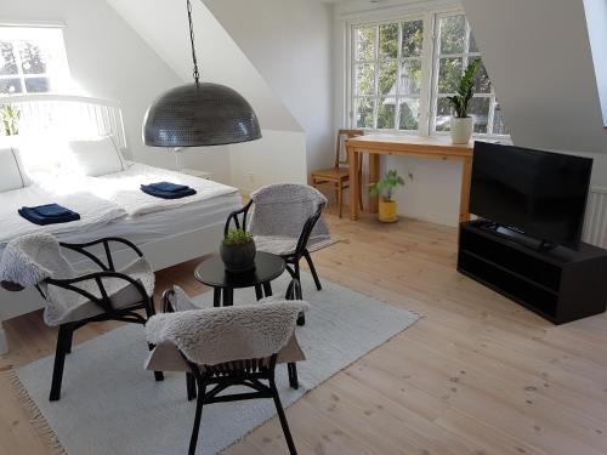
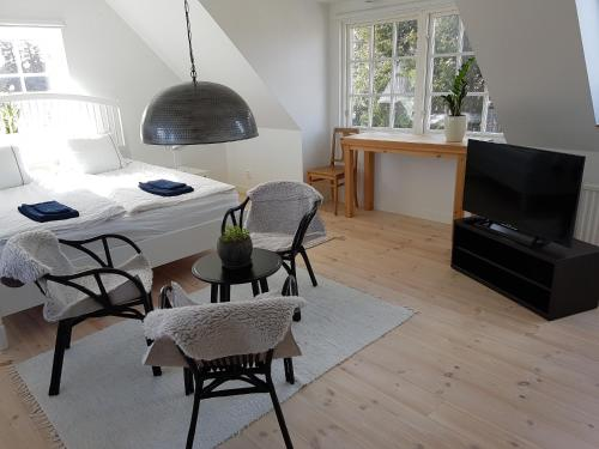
- house plant (387, 195)
